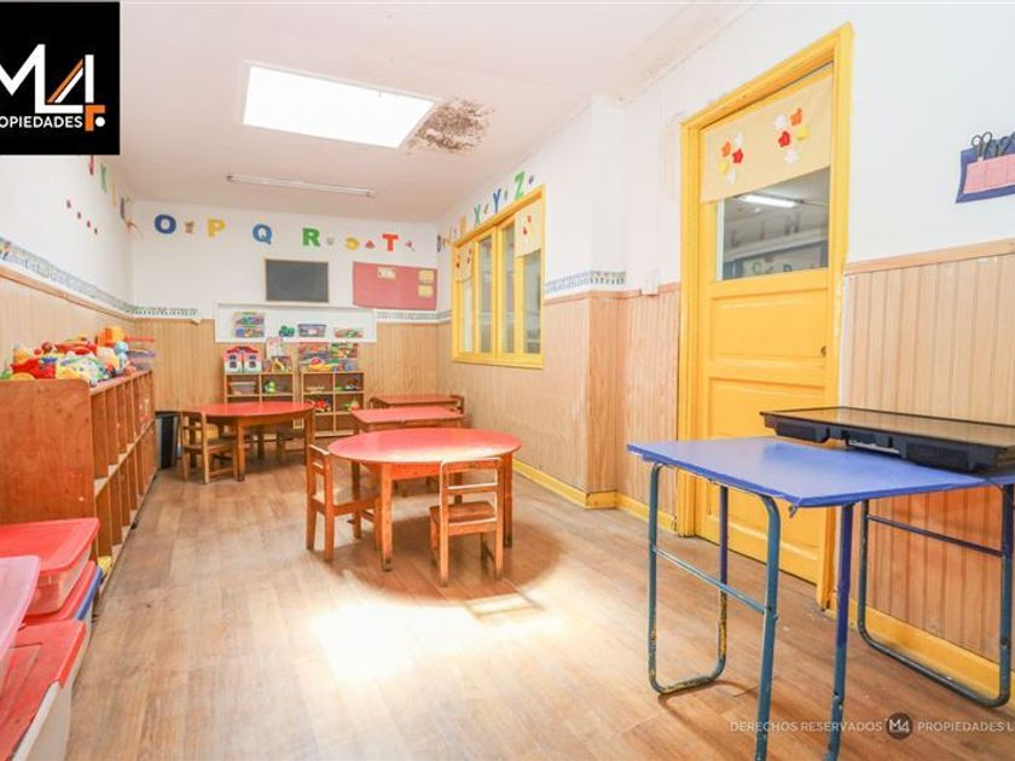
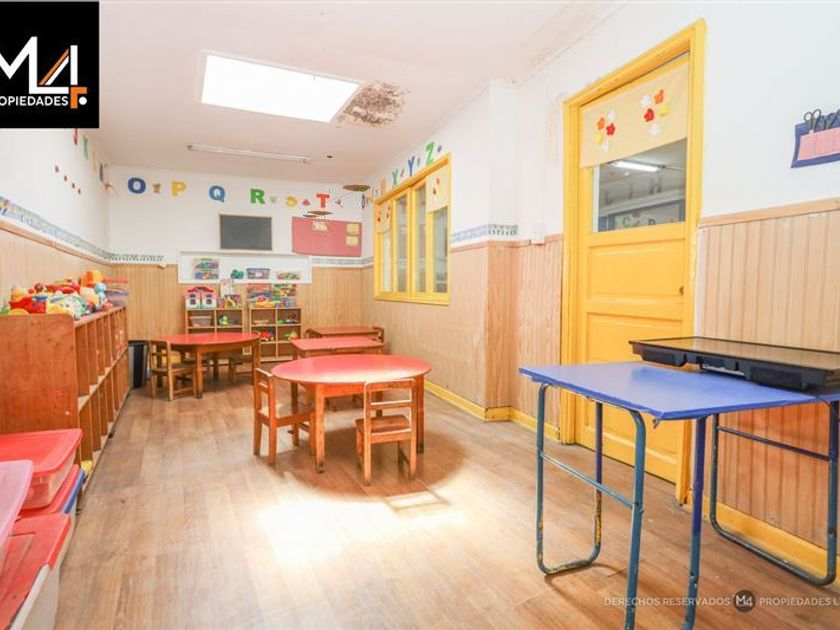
+ ceiling mobile (338, 197)
